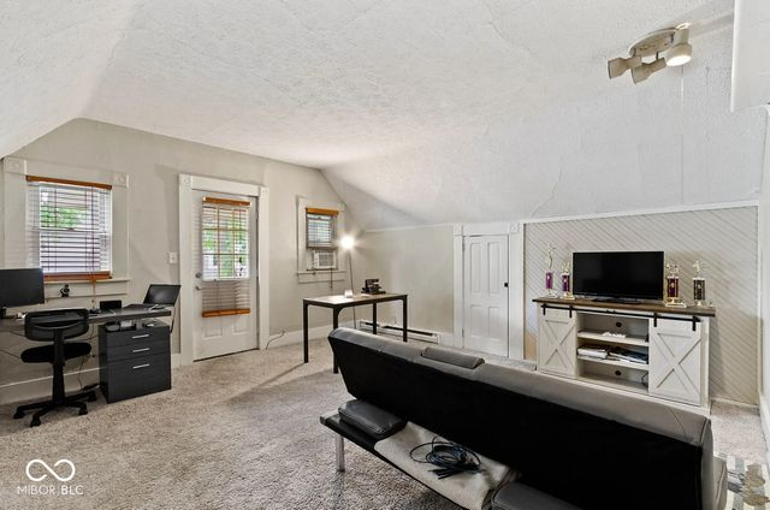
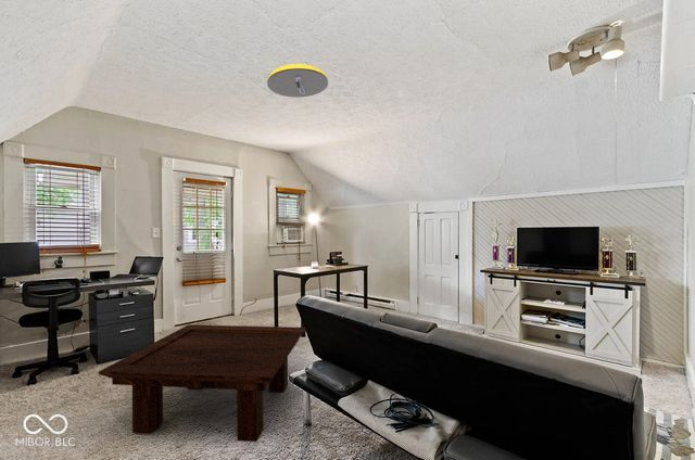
+ ceiling light (298, 78)
+ coffee table (220, 375)
